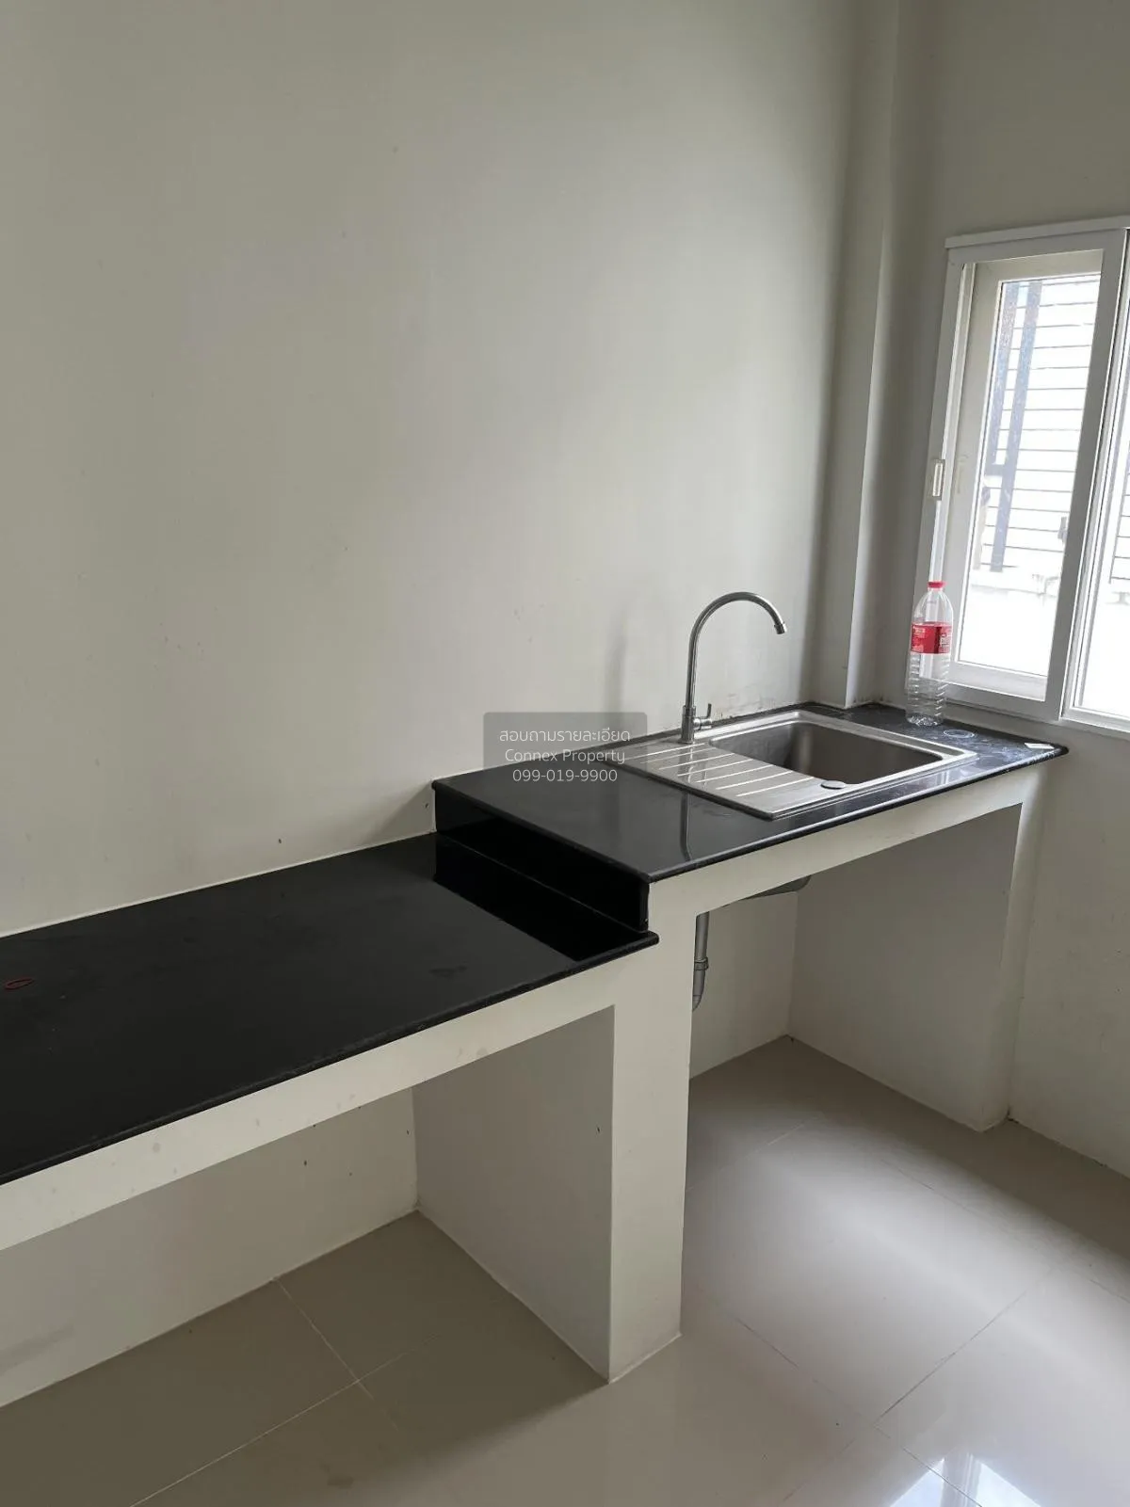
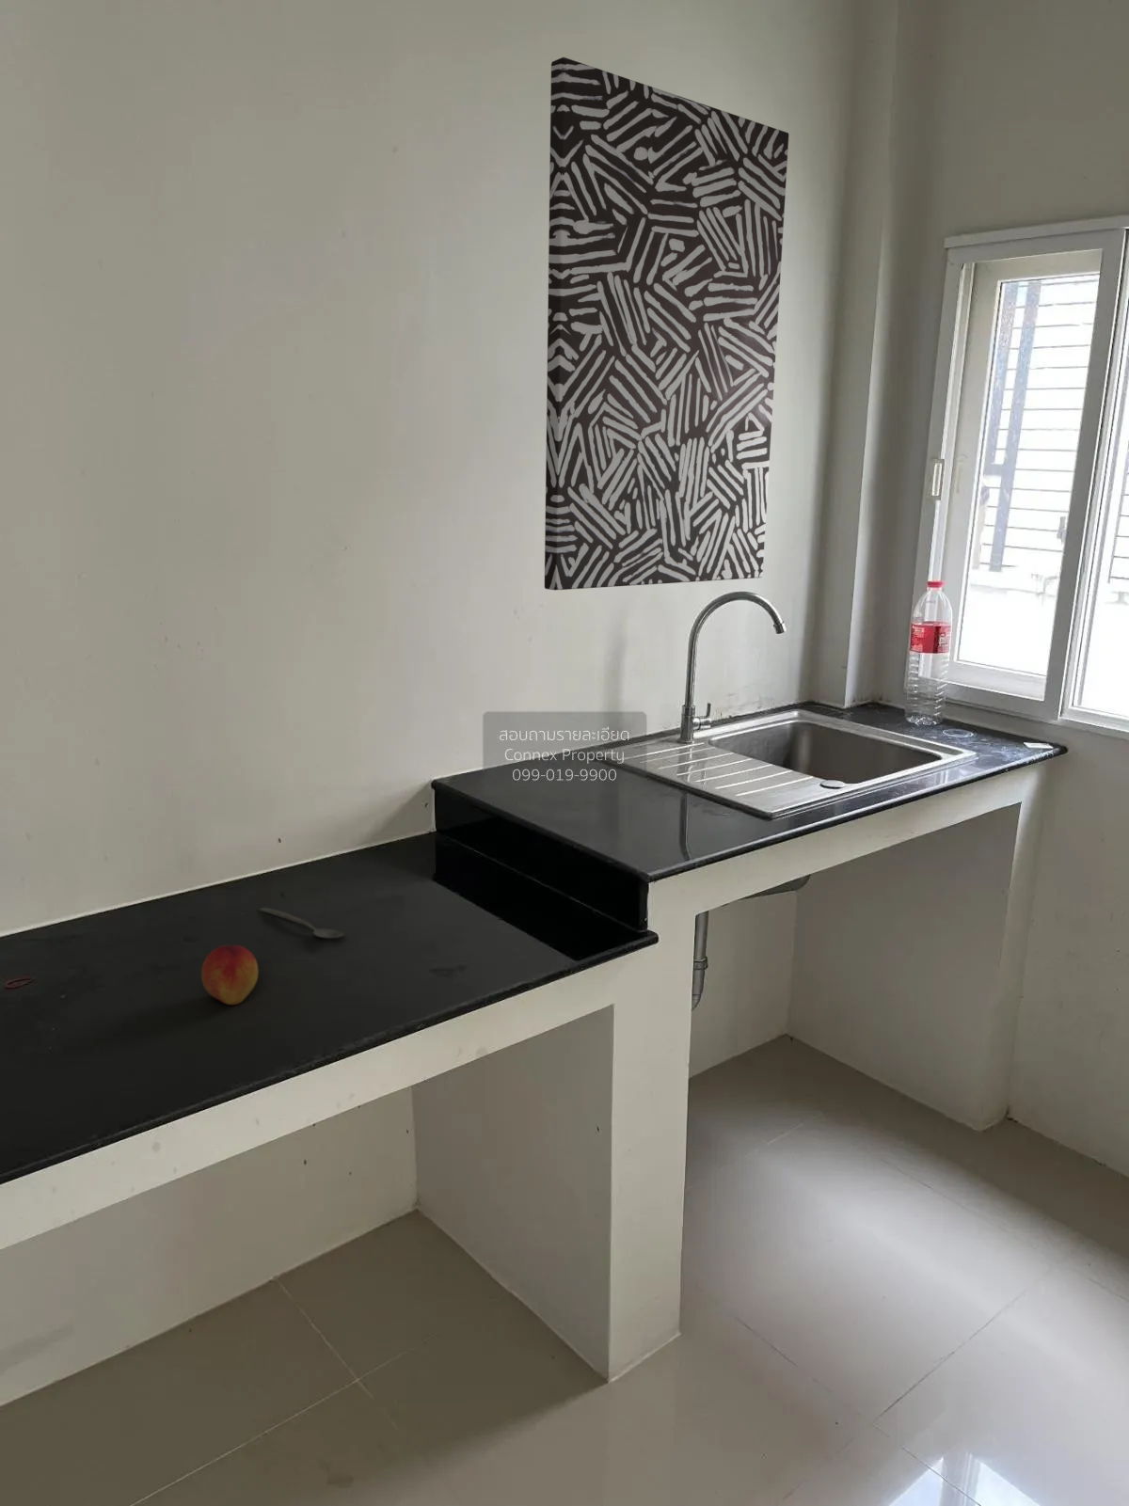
+ spoon (300, 921)
+ wall art (670, 352)
+ peach (229, 972)
